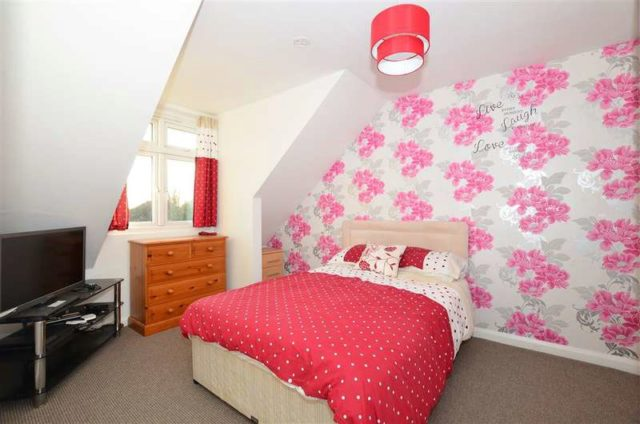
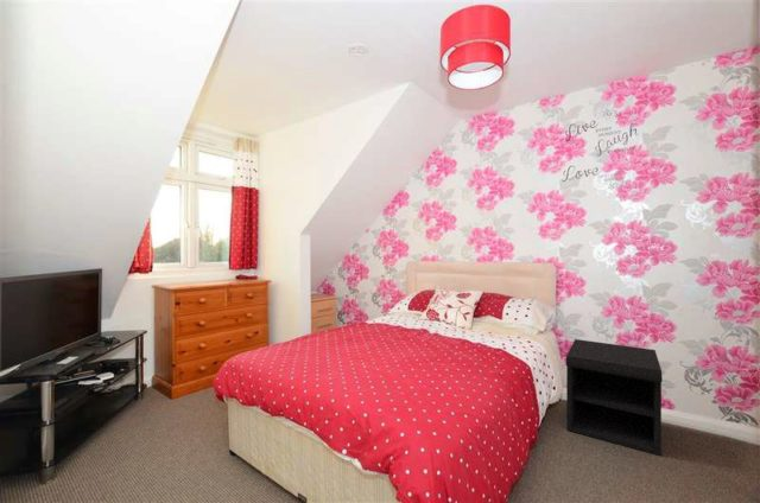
+ nightstand (612, 390)
